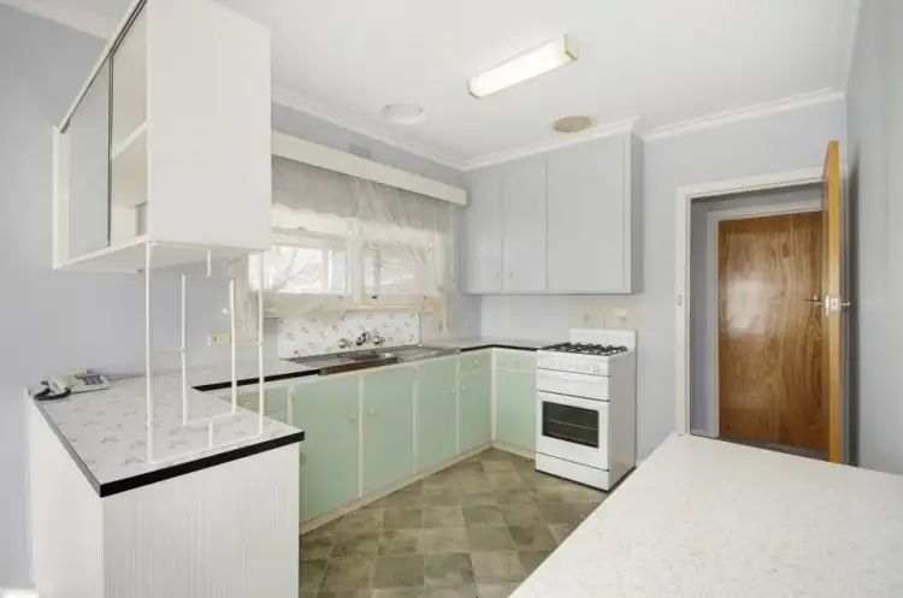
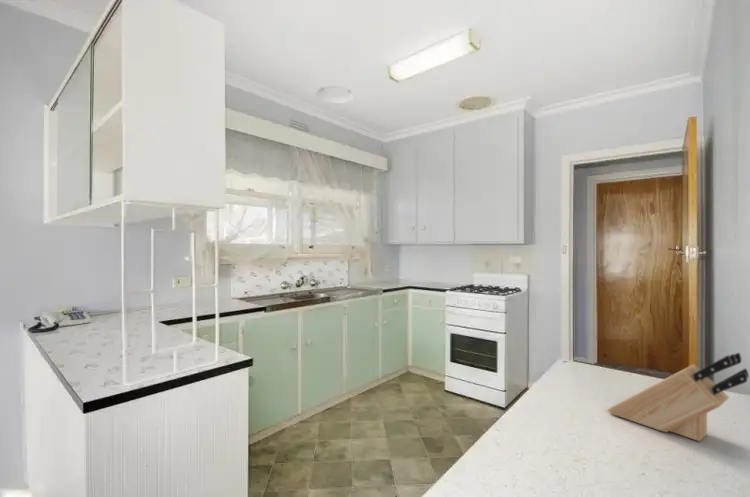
+ knife block (673, 385)
